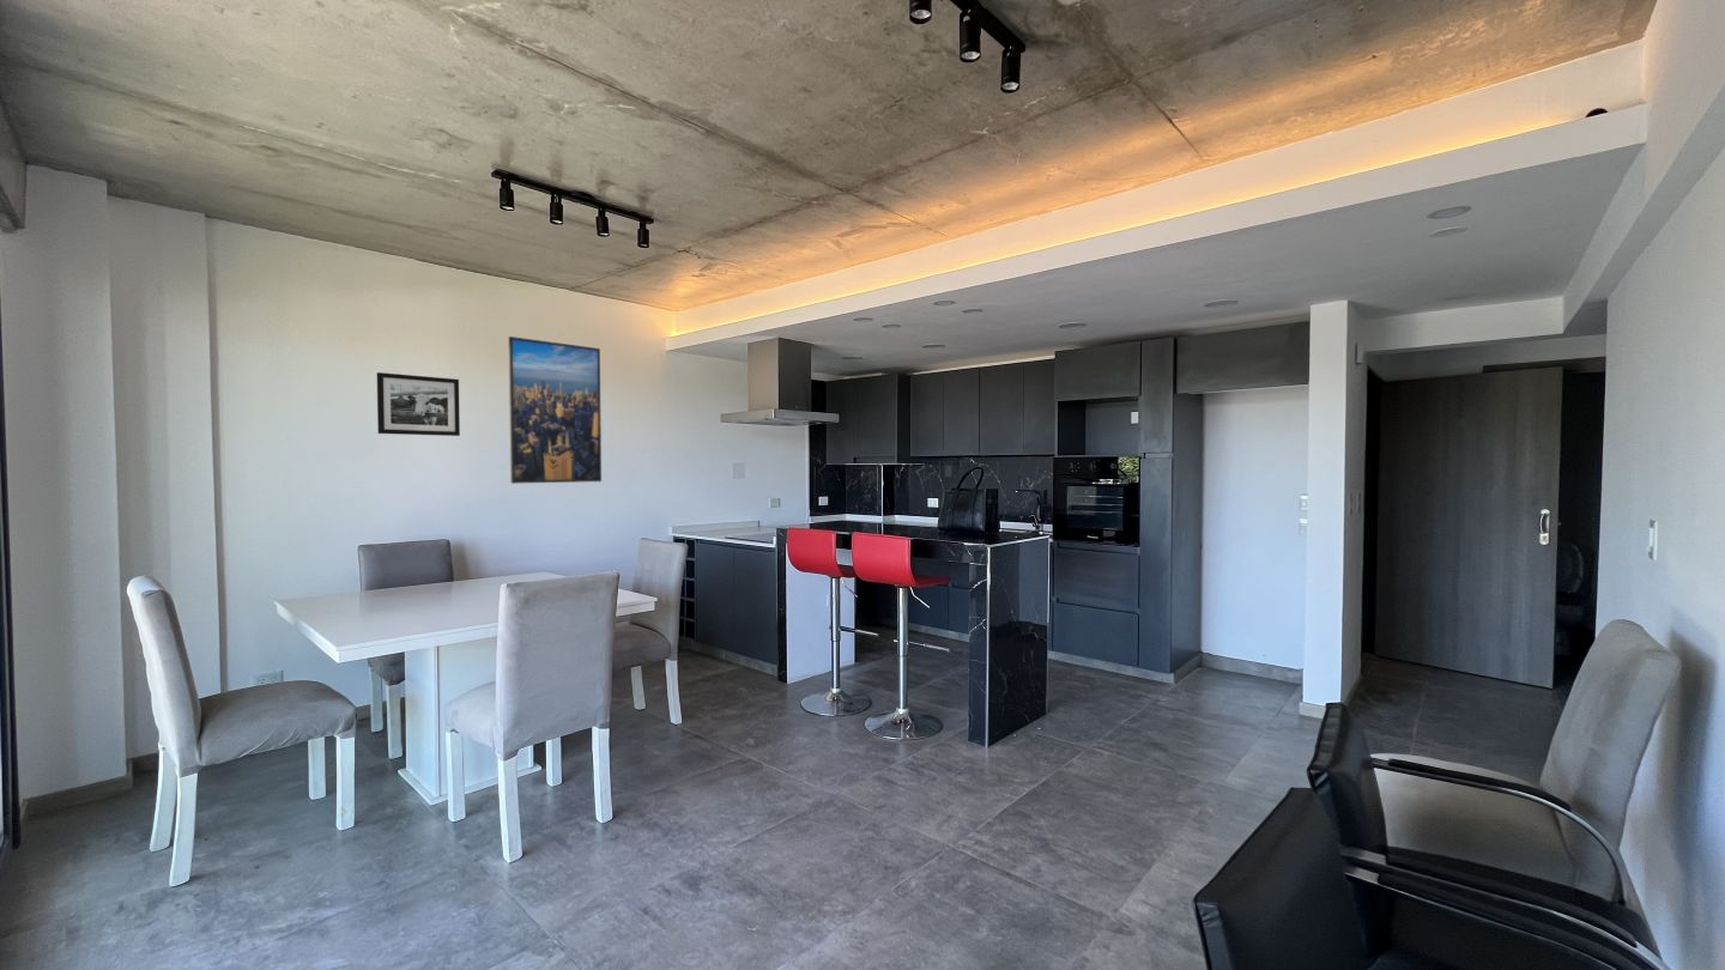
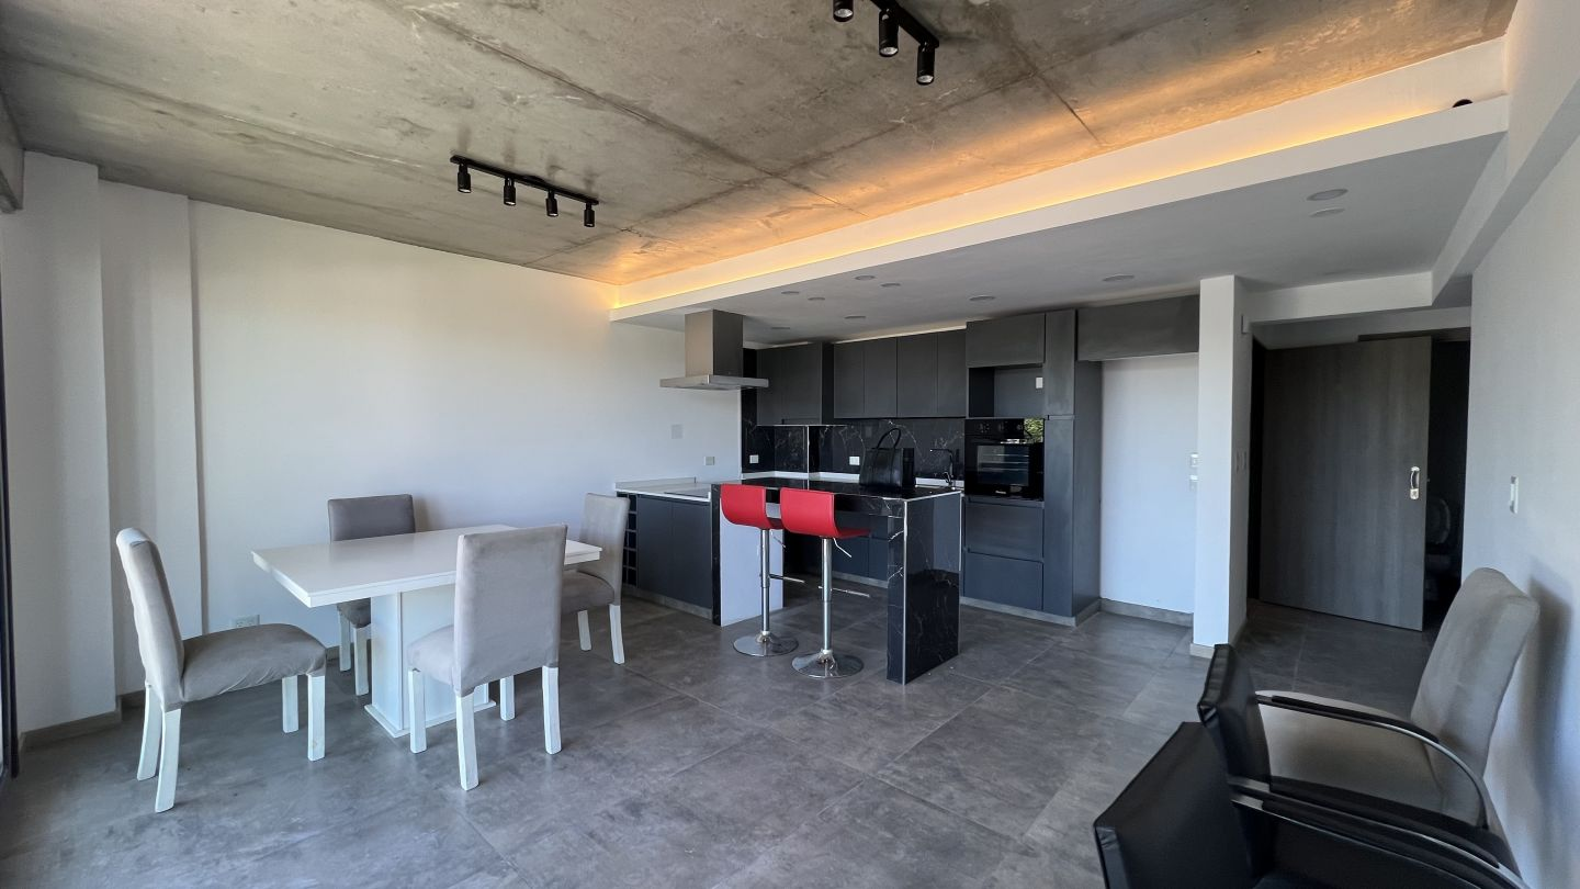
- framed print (557, 412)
- picture frame (419, 405)
